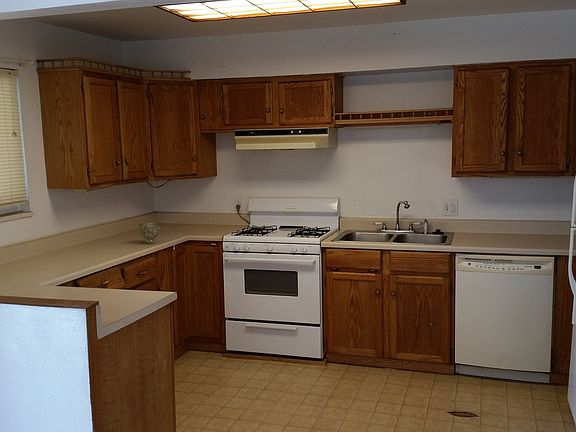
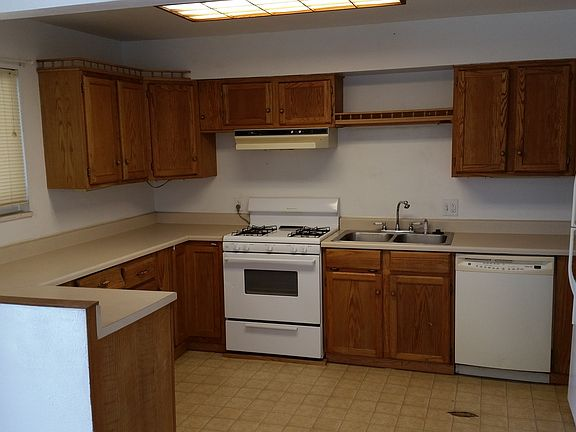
- decorative bowl (149, 233)
